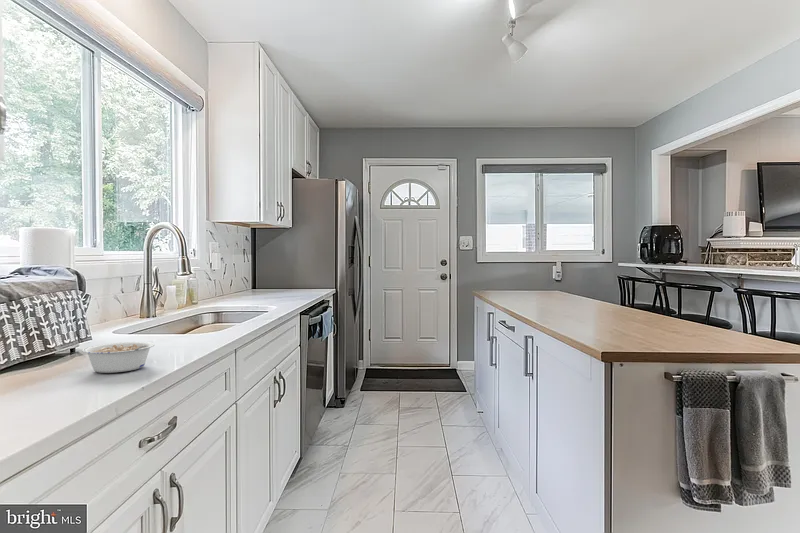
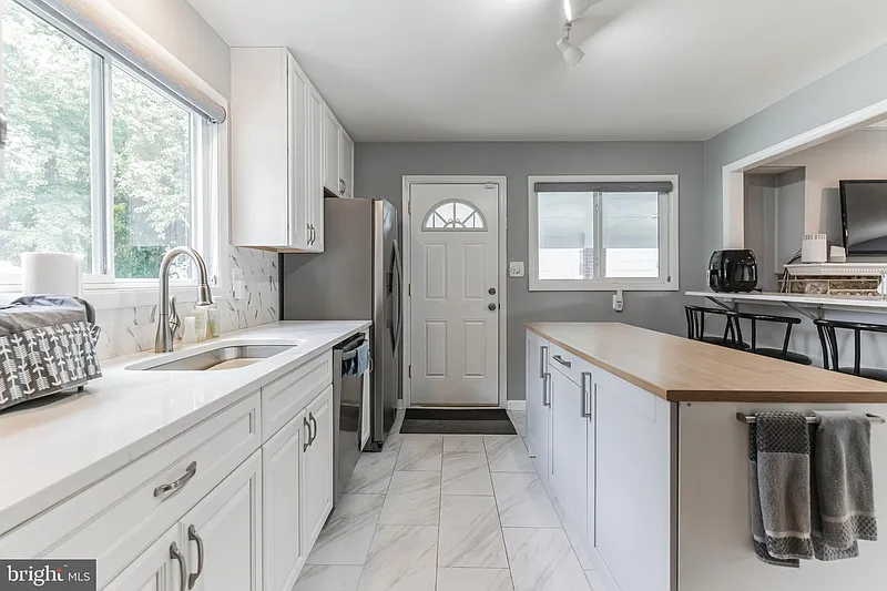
- legume (122, 355)
